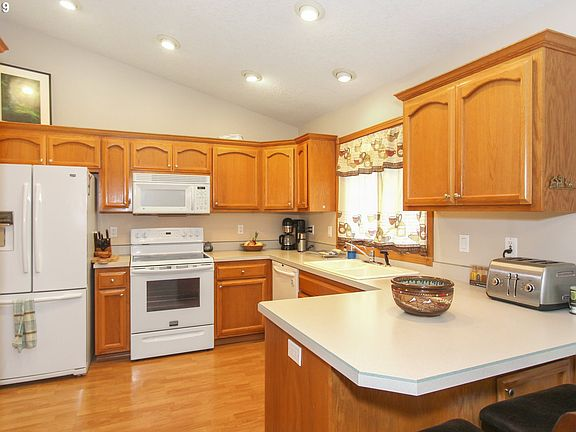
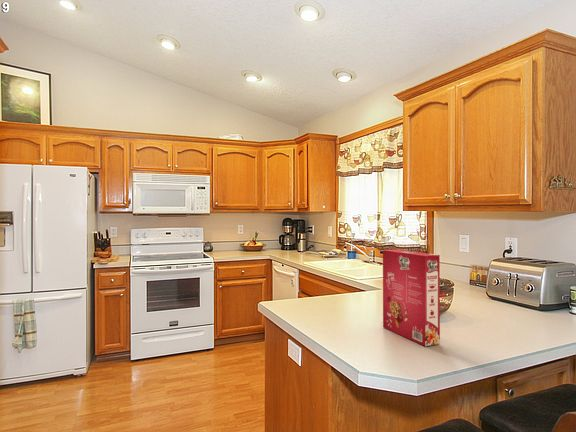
+ cereal box (409, 293)
